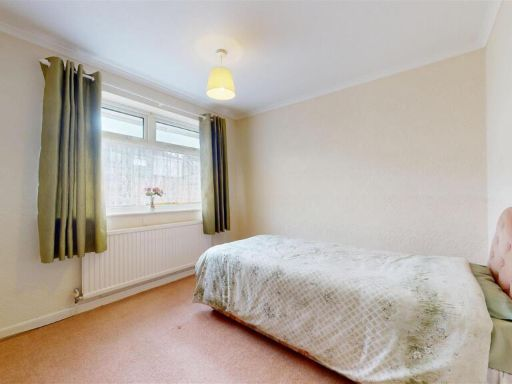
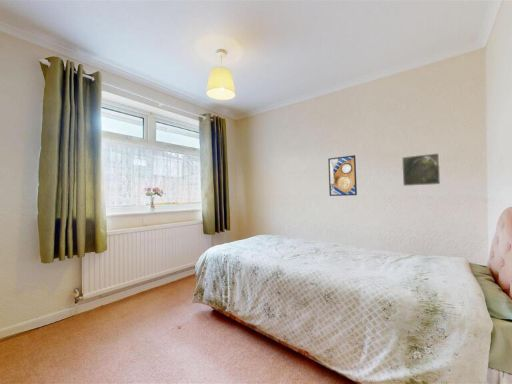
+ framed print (420, 170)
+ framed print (342, 176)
